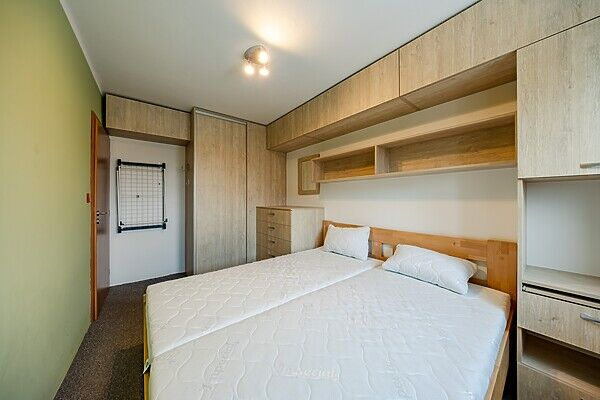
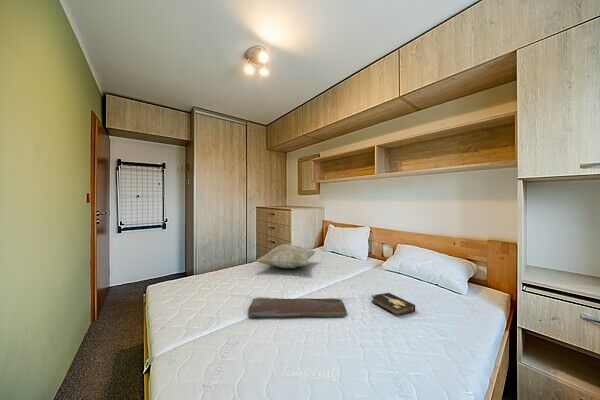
+ hardback book (392, 302)
+ serving tray (297, 306)
+ decorative pillow (288, 255)
